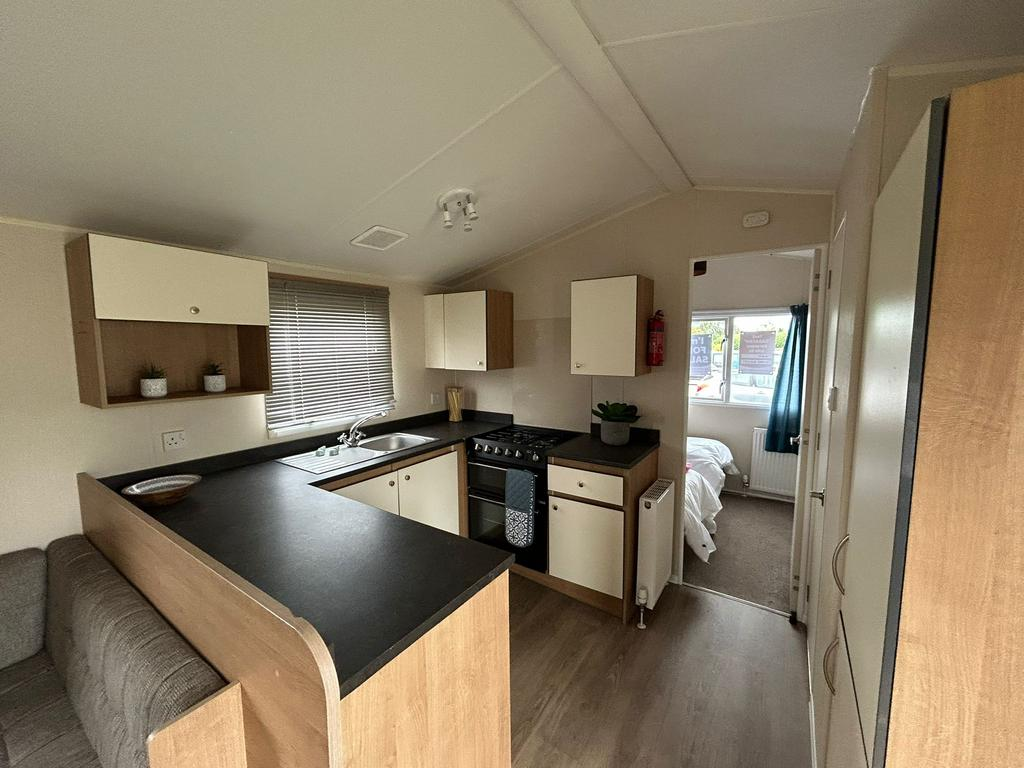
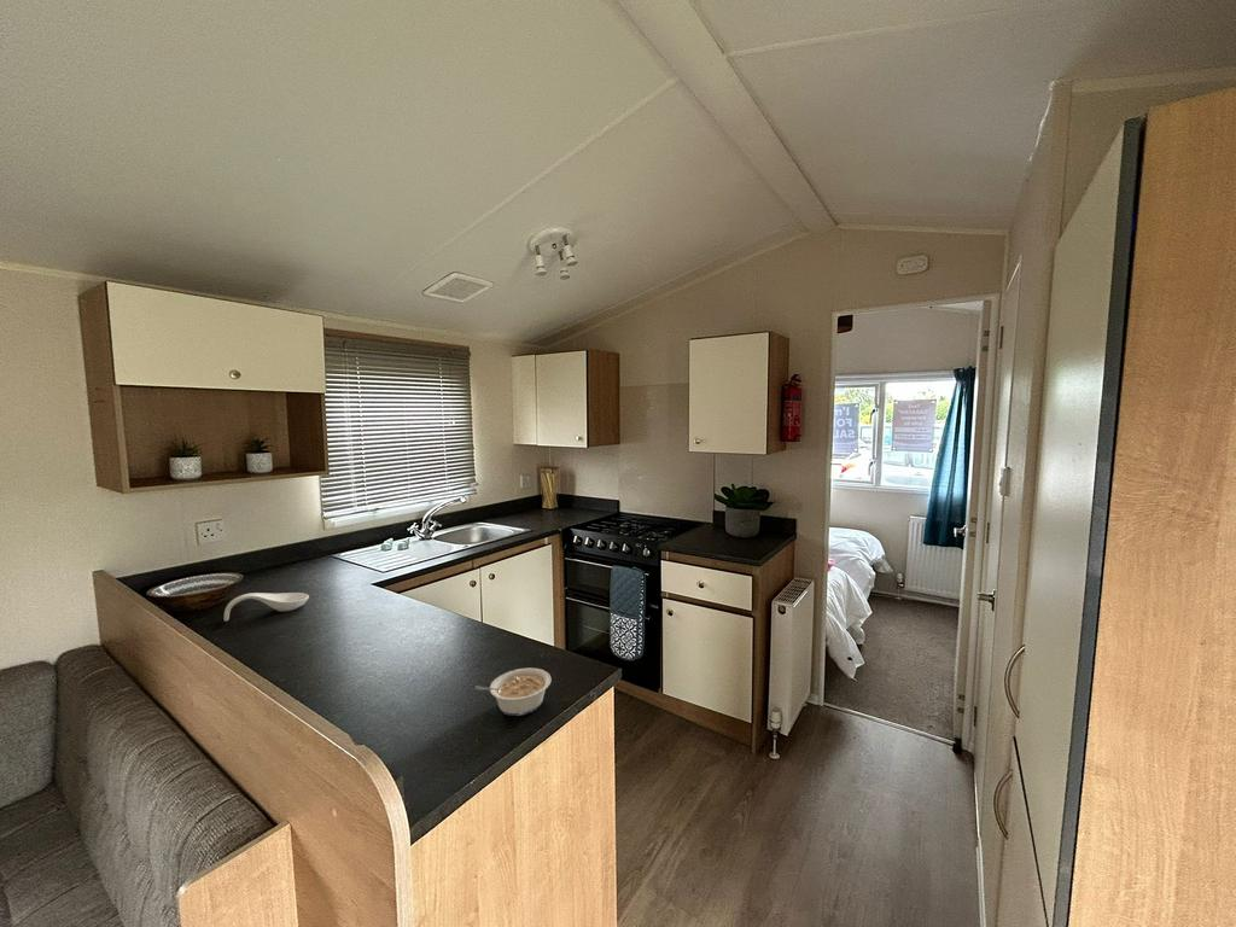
+ legume (519, 692)
+ spoon rest (267, 601)
